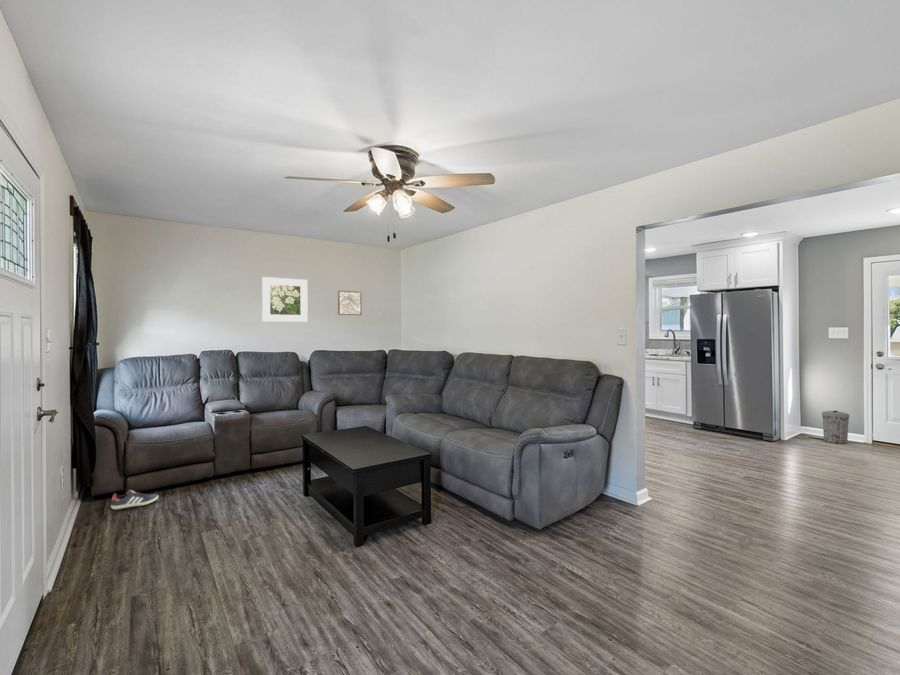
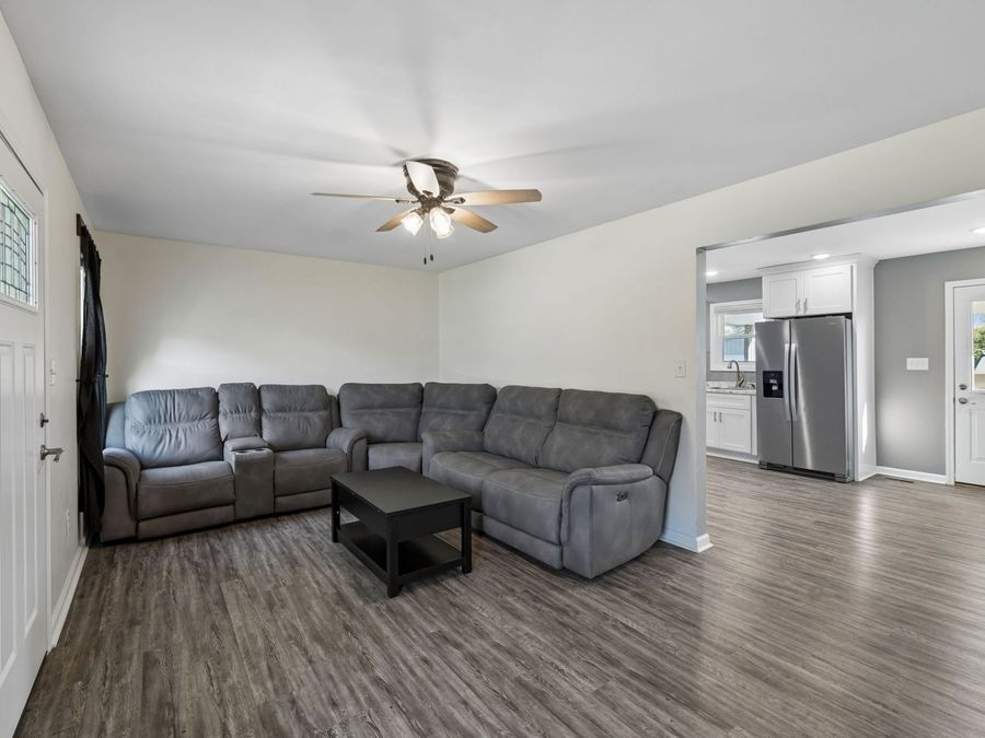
- sneaker (135, 496)
- wall art (349, 303)
- trash can (835, 426)
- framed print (285, 300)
